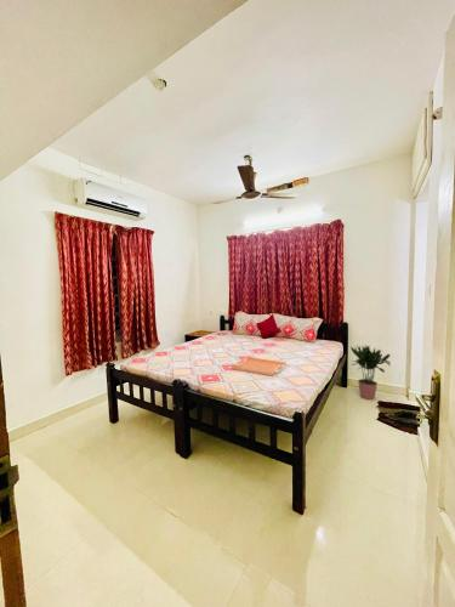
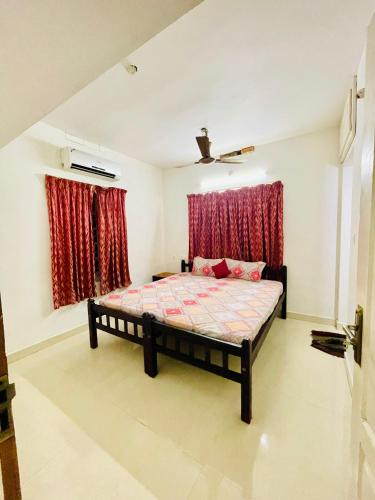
- serving tray (258, 365)
- potted plant (370, 369)
